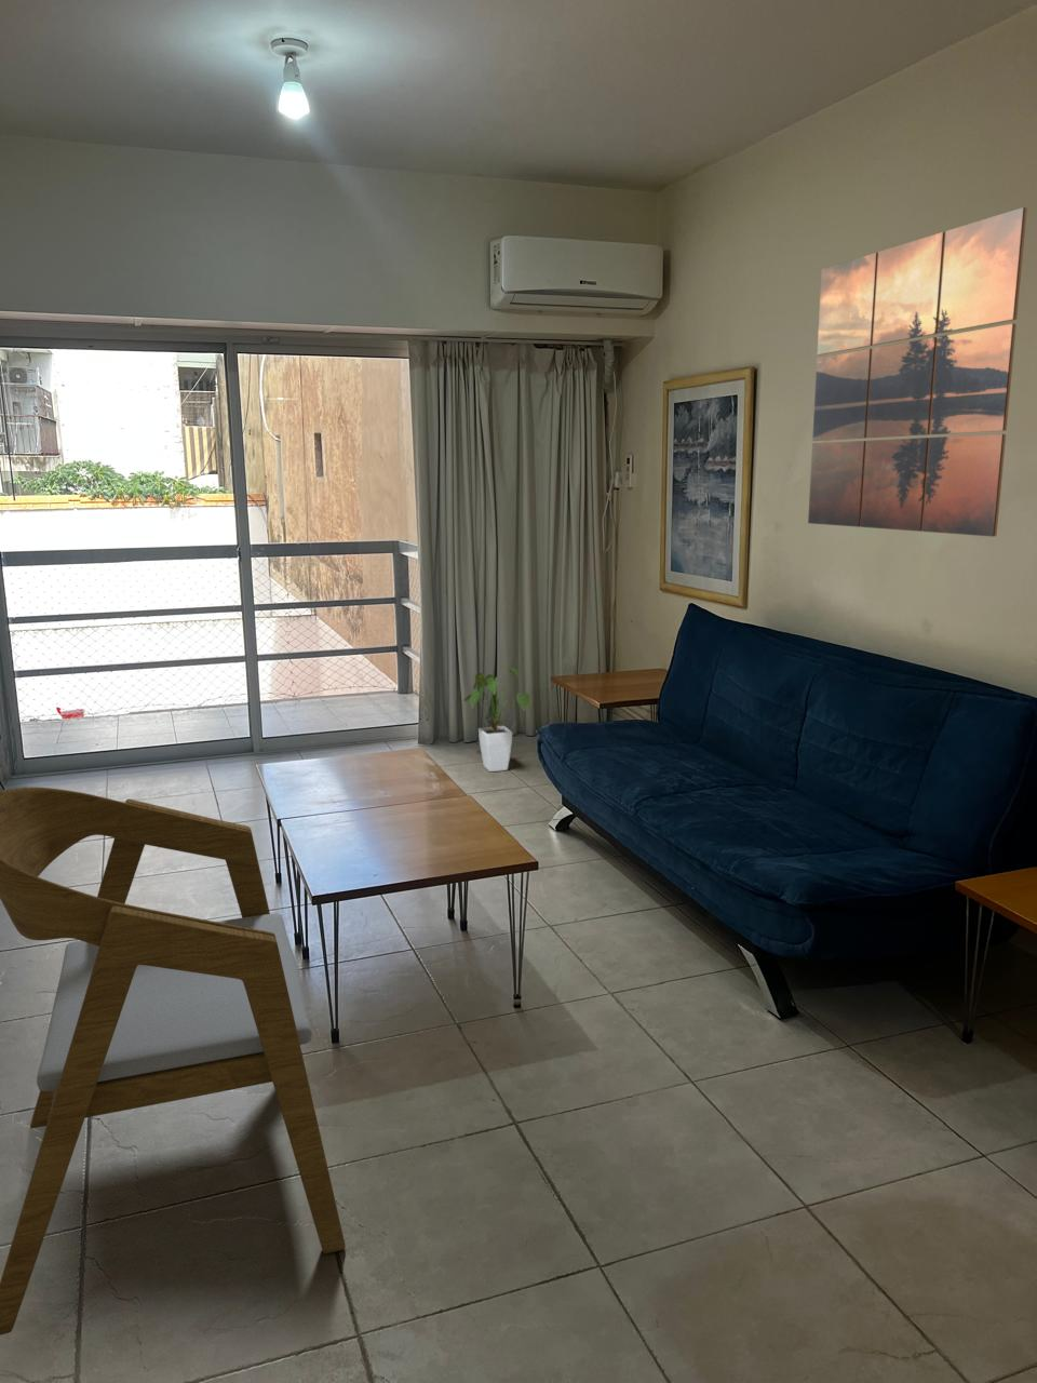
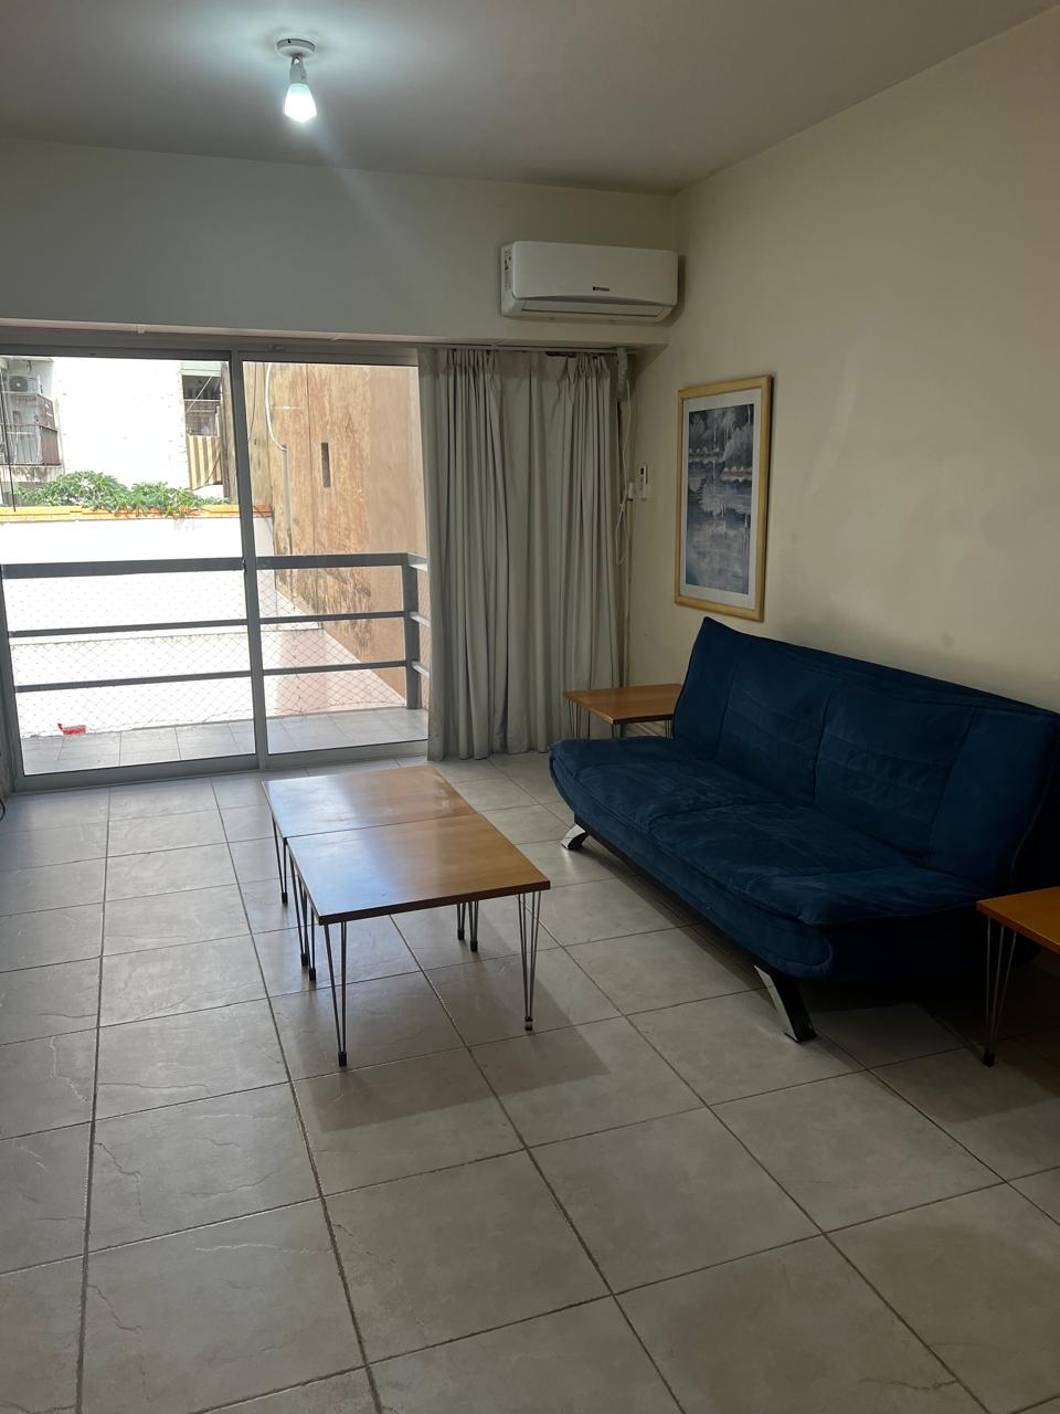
- wall art (900, 389)
- house plant (501, 719)
- armchair (157, 995)
